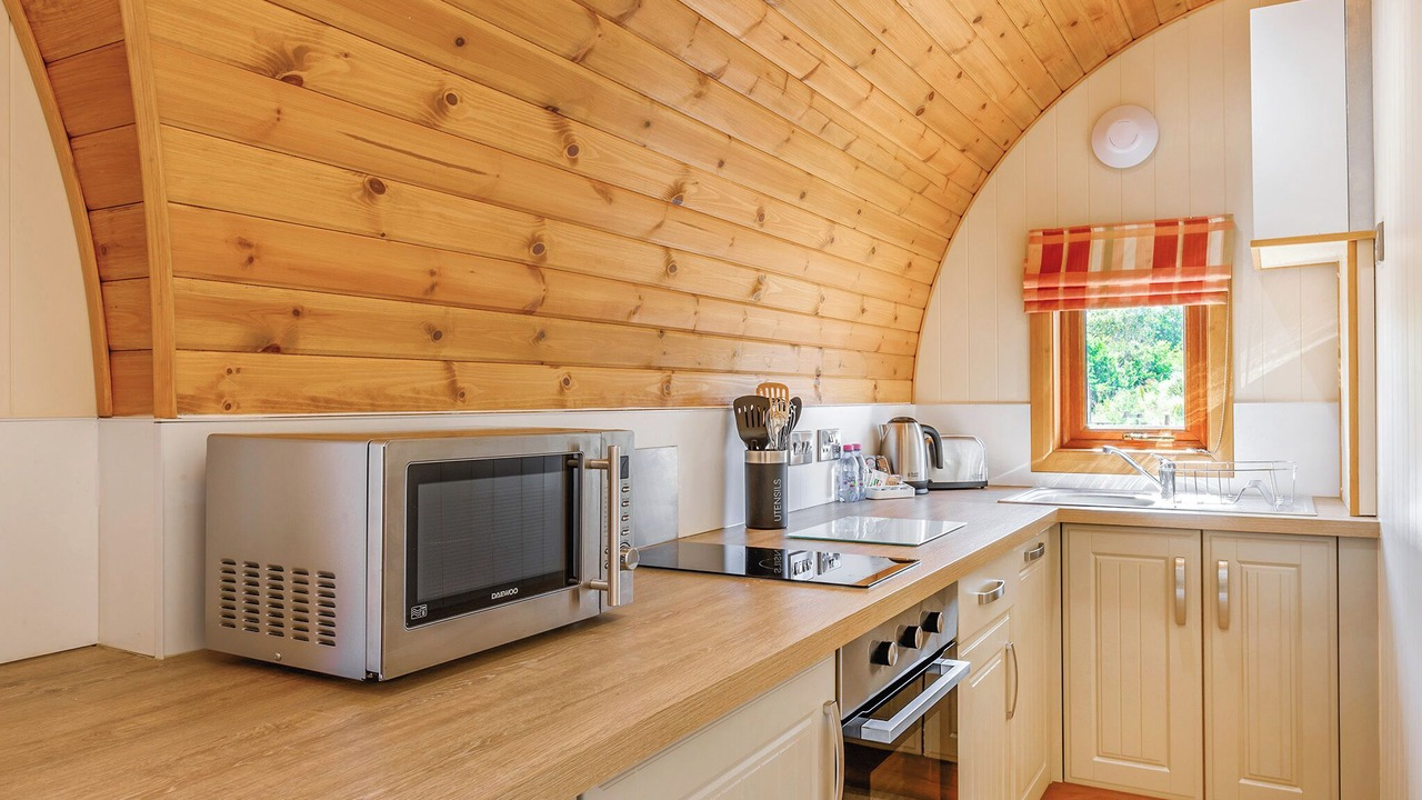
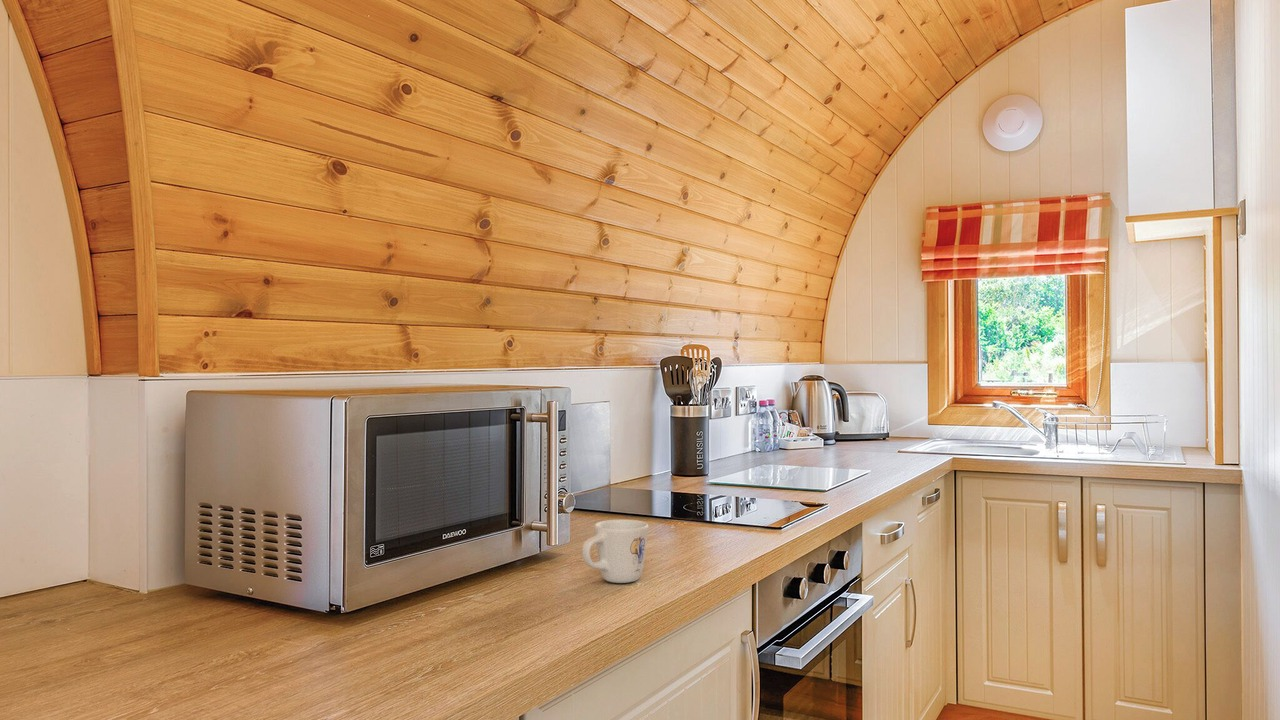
+ mug (613, 553)
